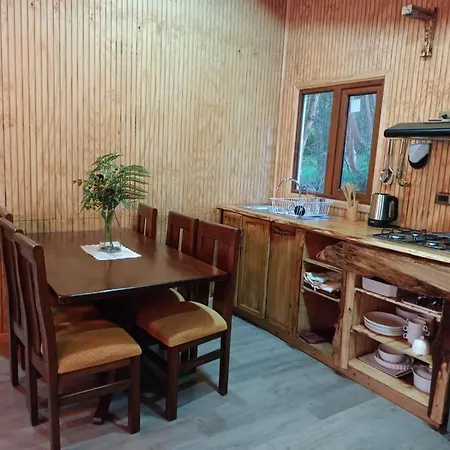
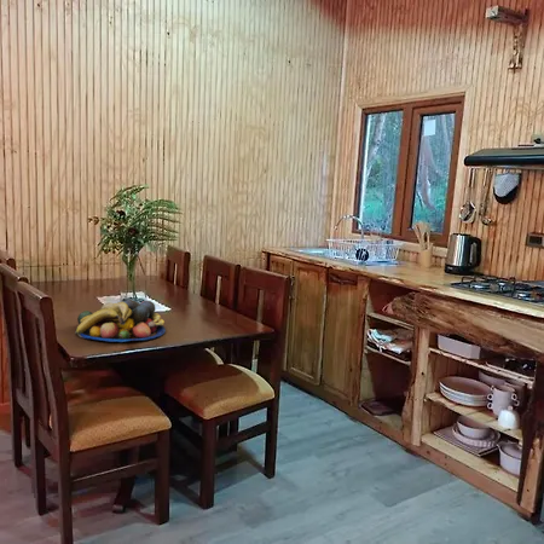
+ fruit bowl (121, 316)
